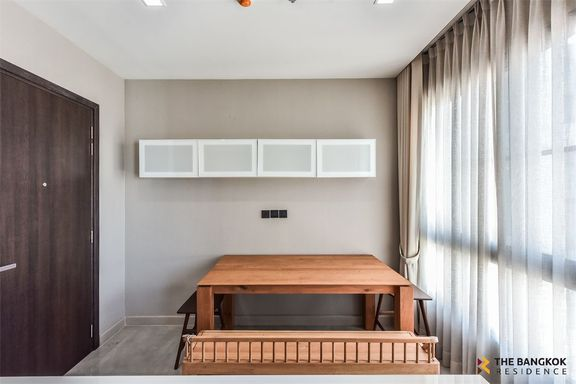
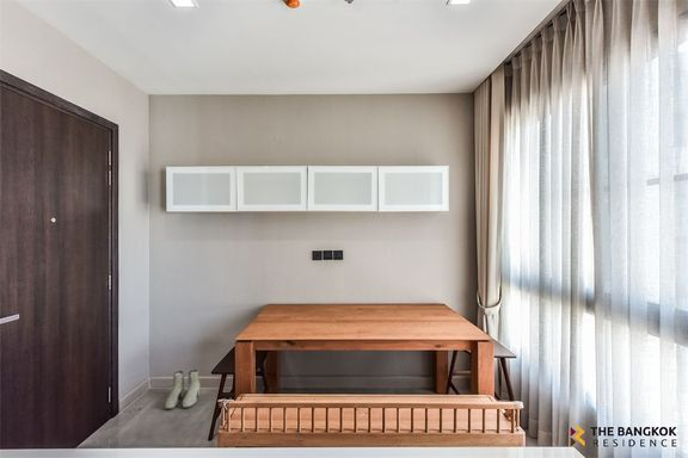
+ boots (183, 388)
